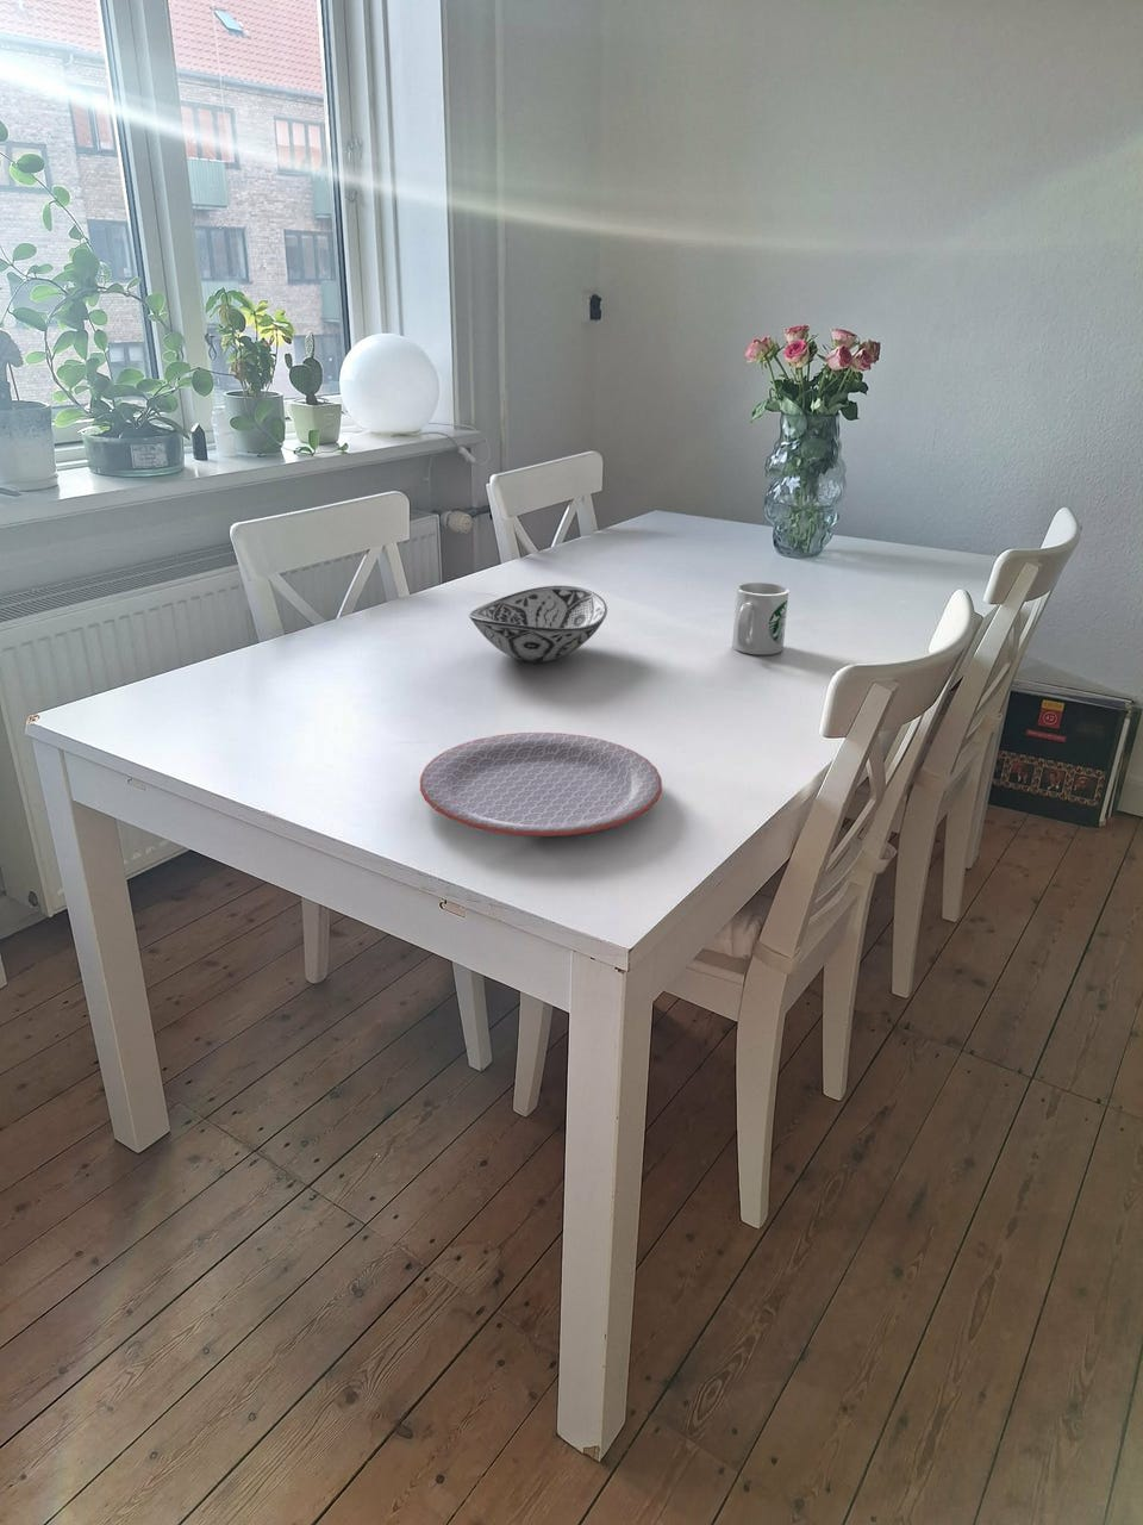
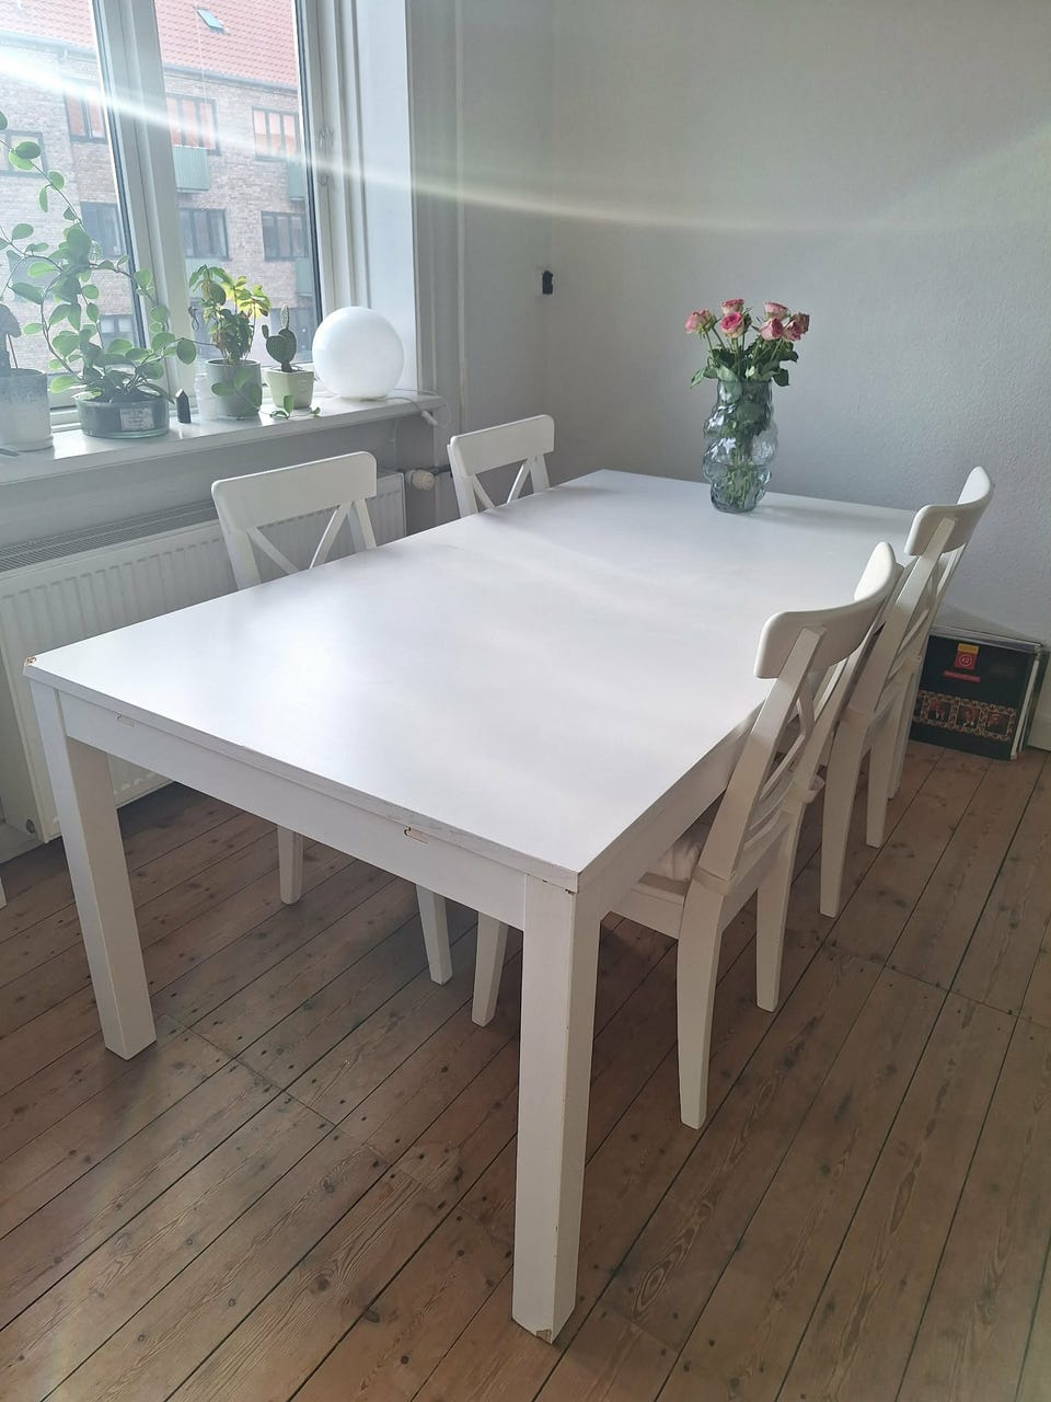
- mug (755, 621)
- decorative bowl (538, 628)
- plate (540, 787)
